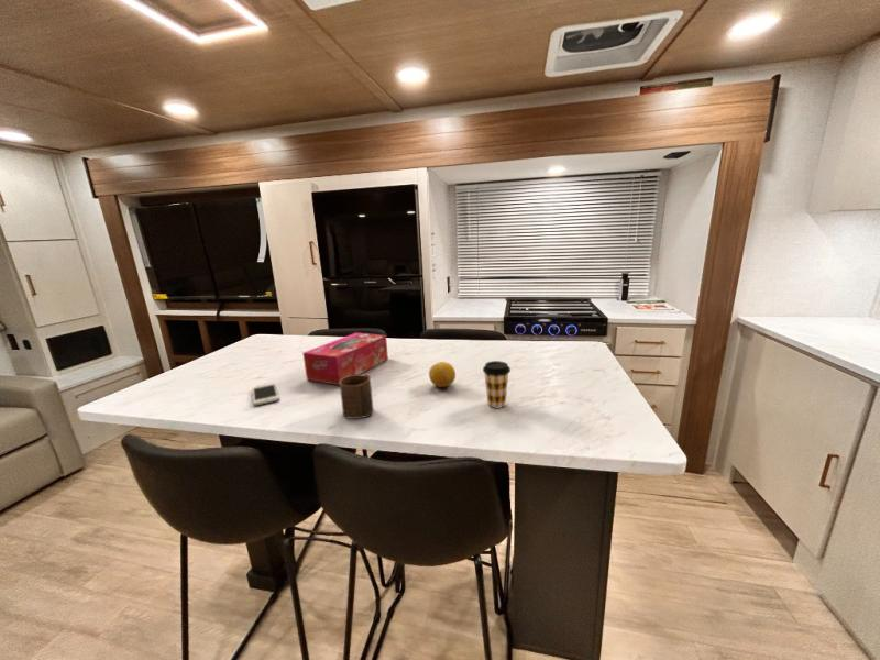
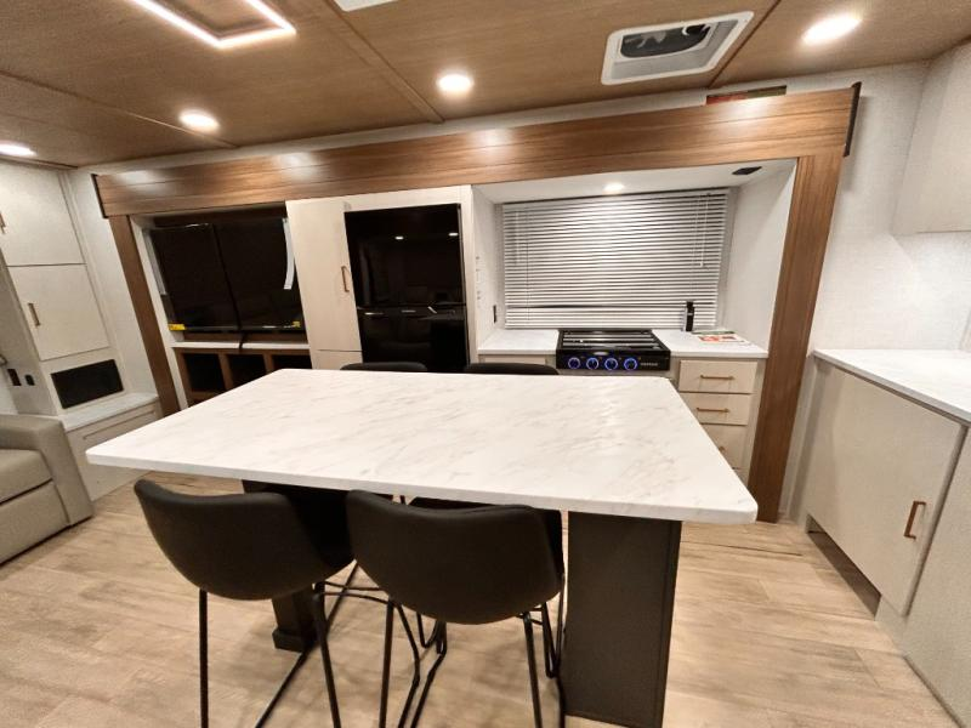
- smartphone (265, 393)
- cup (356, 396)
- coffee cup (496, 384)
- tissue box (349, 355)
- fruit (442, 374)
